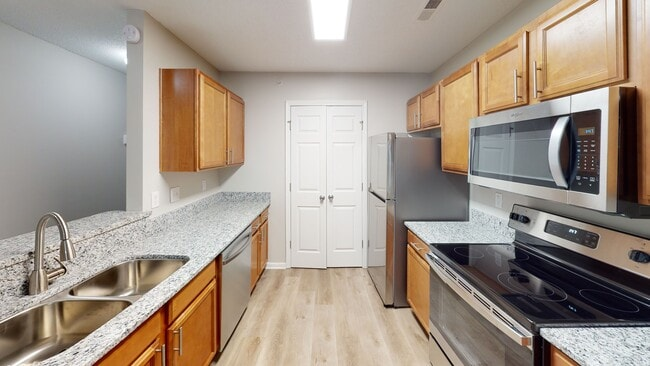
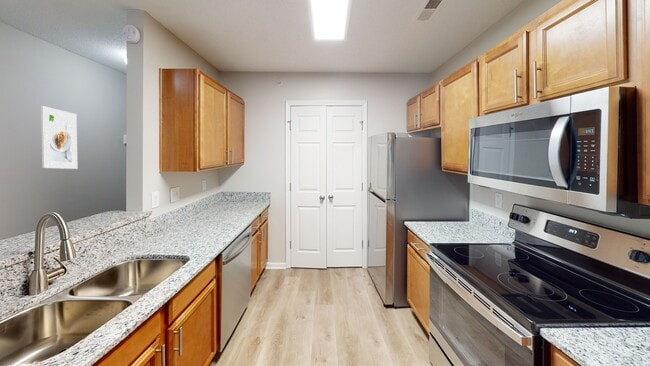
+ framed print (60, 139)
